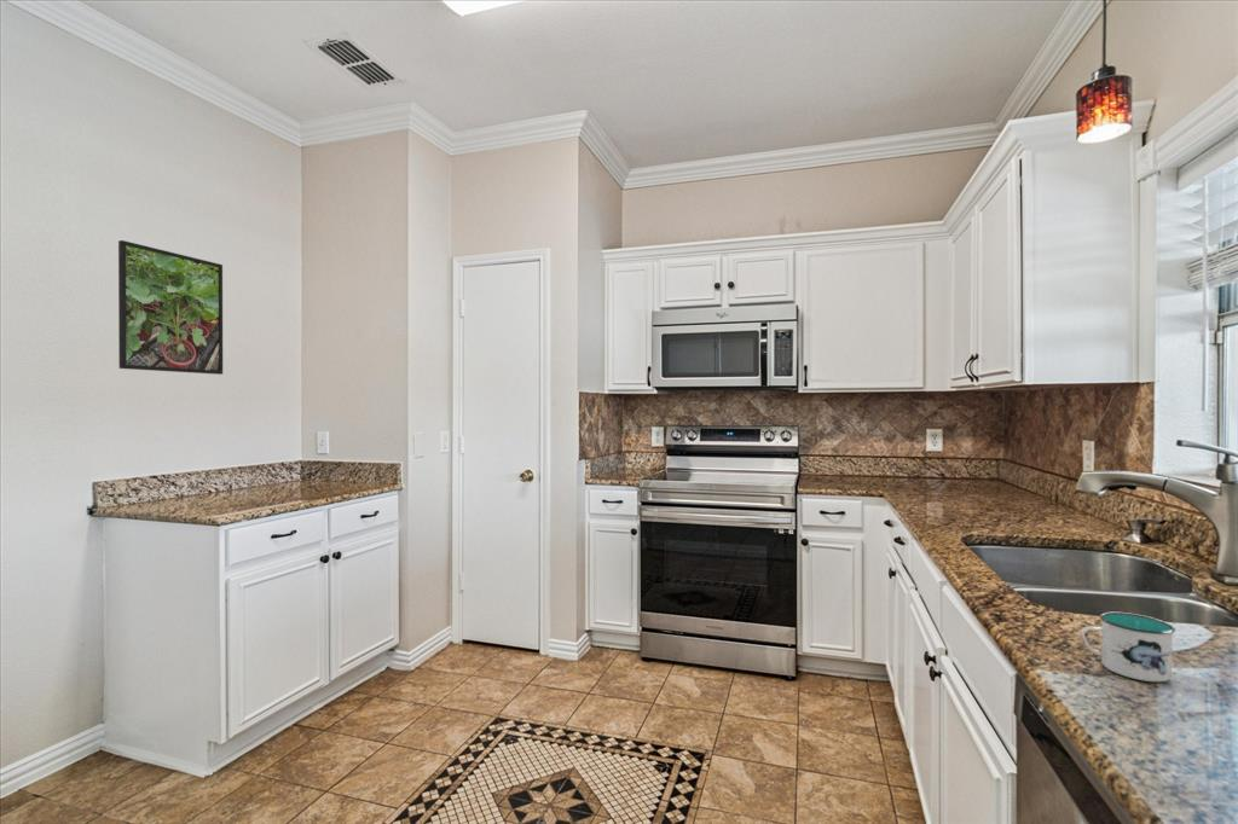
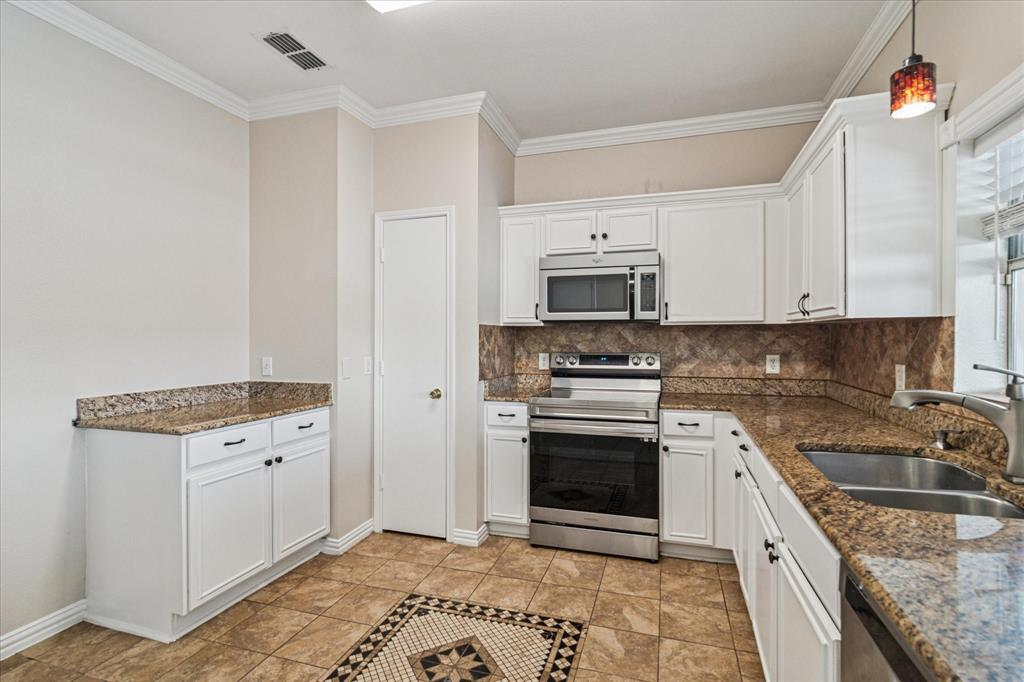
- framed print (174, 312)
- mug (1126, 644)
